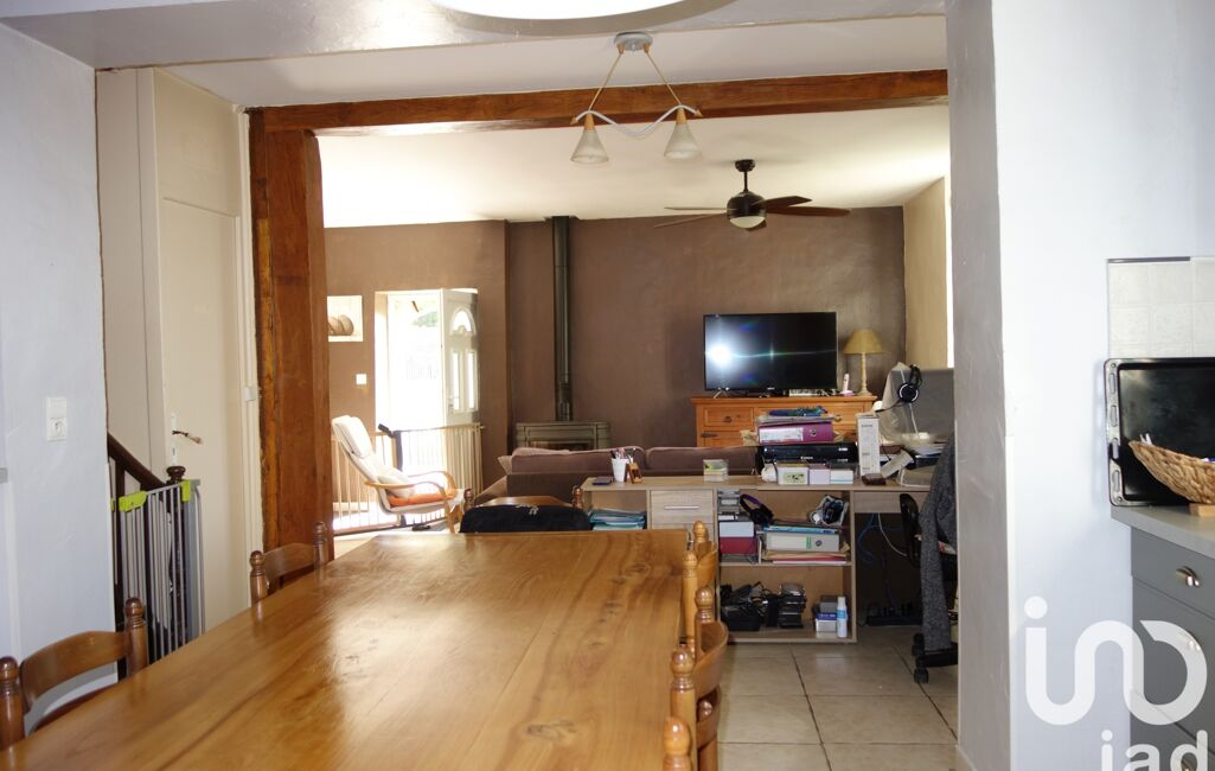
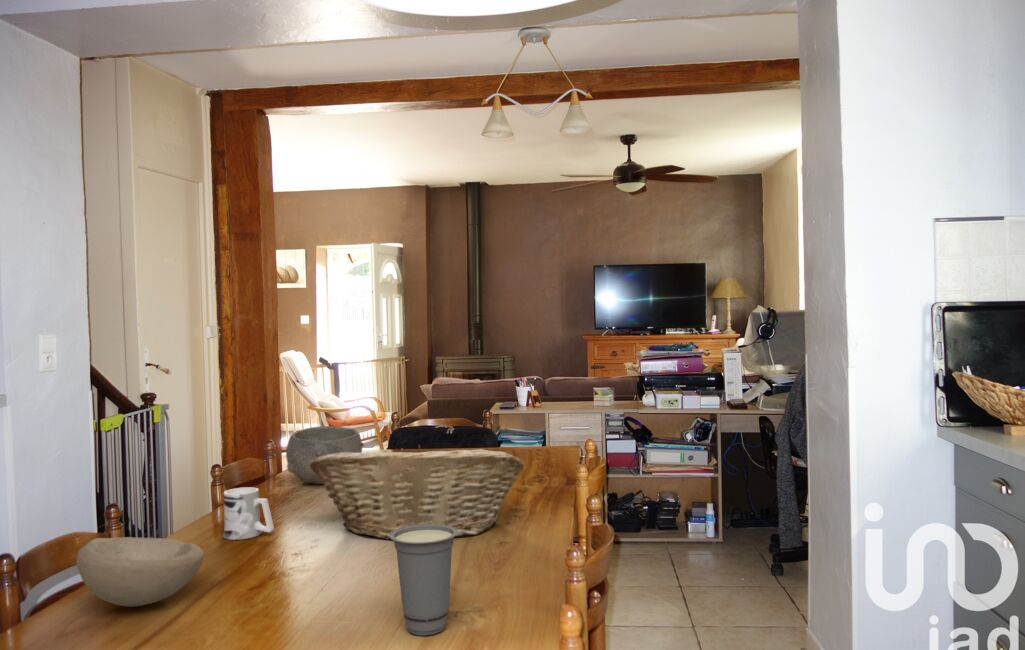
+ fruit basket (418, 482)
+ bowl (324, 454)
+ mug (248, 513)
+ bowl (142, 570)
+ cup (425, 580)
